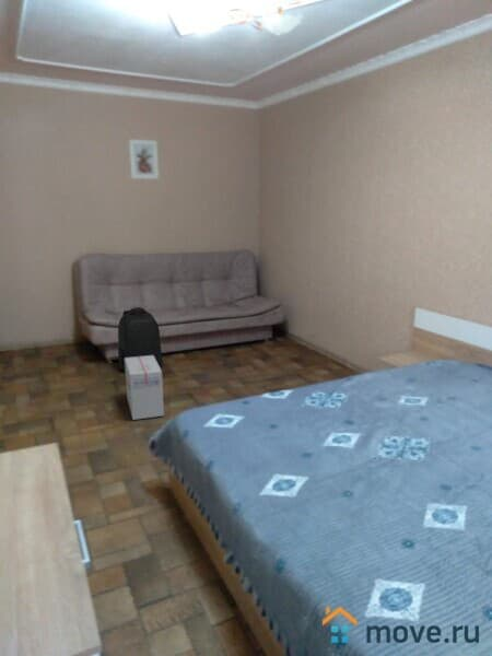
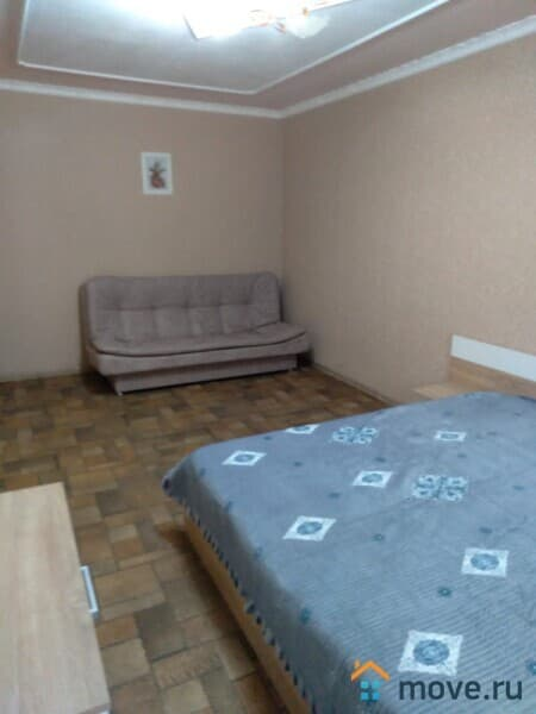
- cardboard box (143, 386)
- backpack (138, 337)
